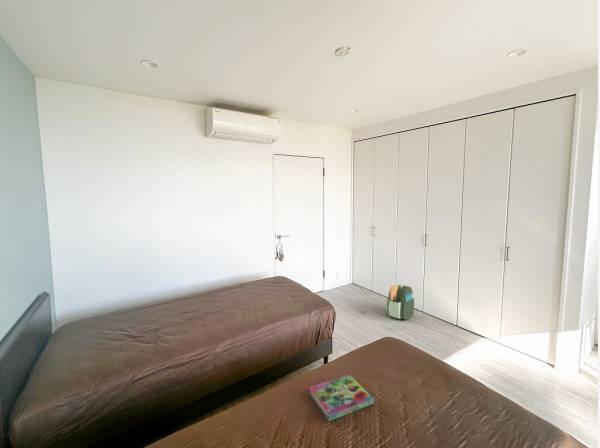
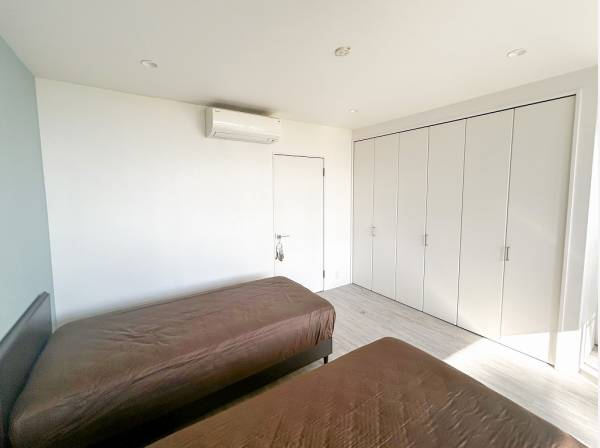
- book (340, 395)
- backpack (397, 298)
